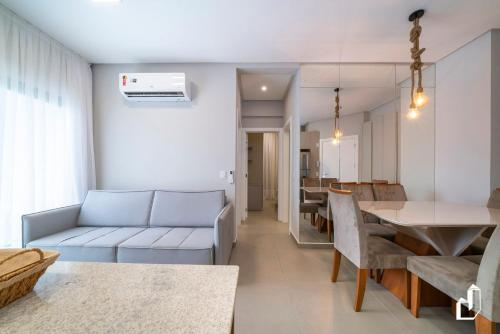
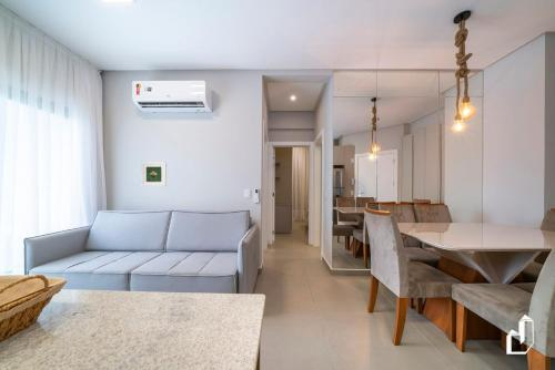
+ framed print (153, 174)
